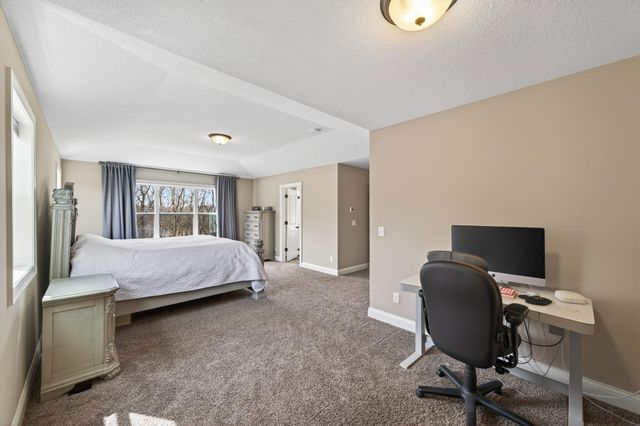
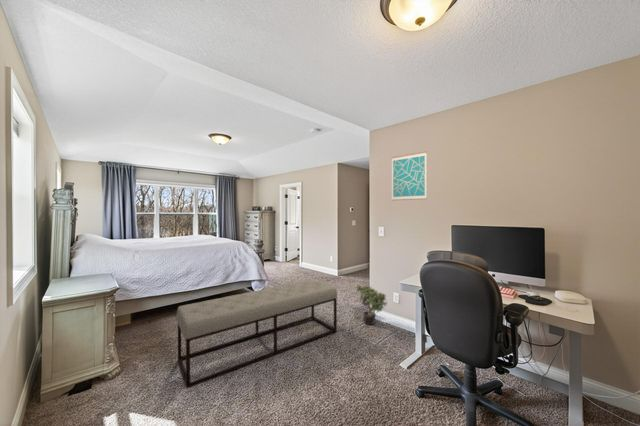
+ bench (265, 319)
+ potted plant (369, 304)
+ wall art (408, 177)
